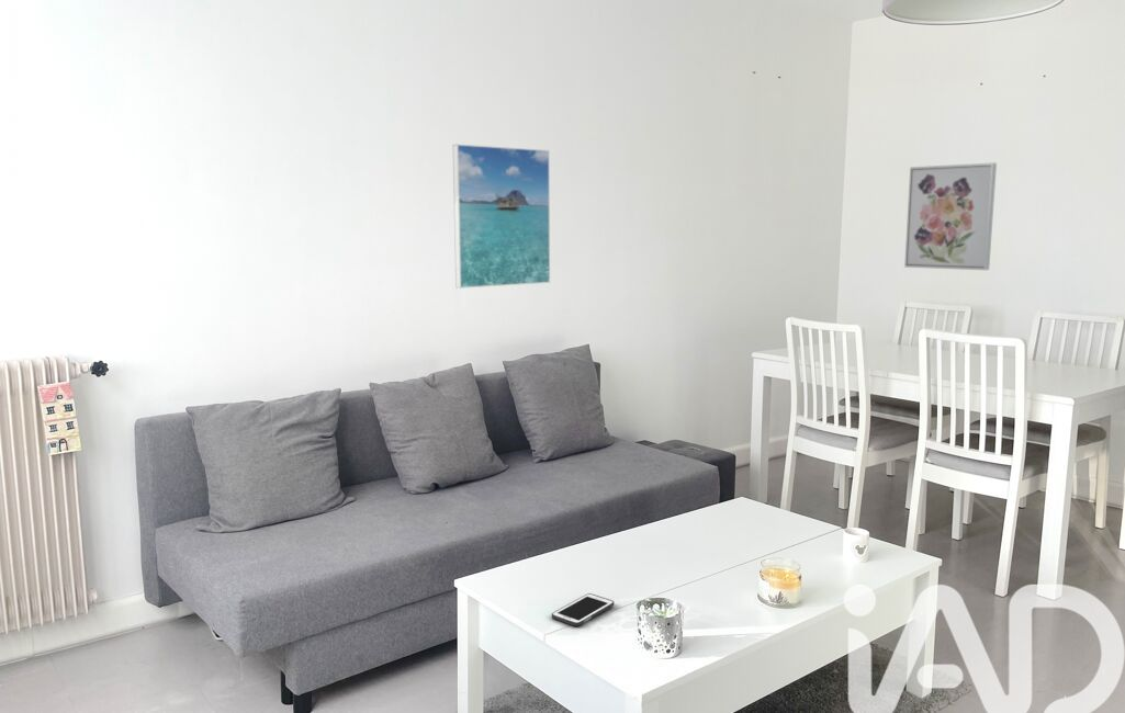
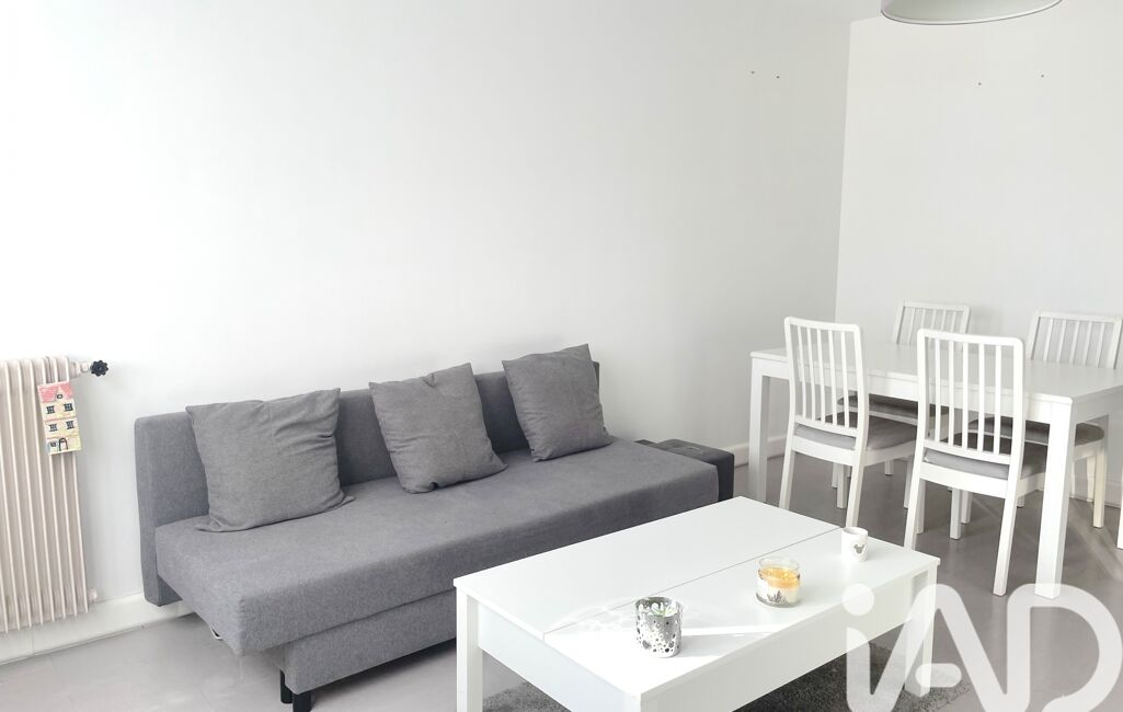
- cell phone (583, 609)
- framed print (504, 217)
- wall art (948, 217)
